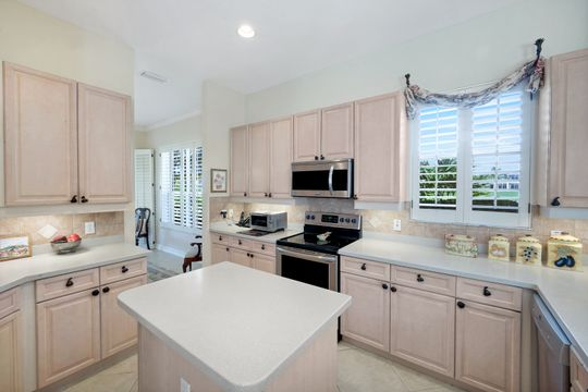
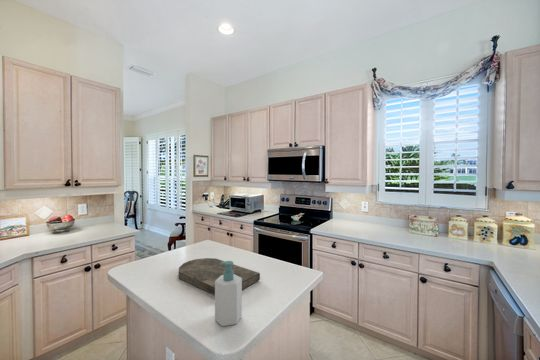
+ cutting board (213, 273)
+ soap bottle (228, 290)
